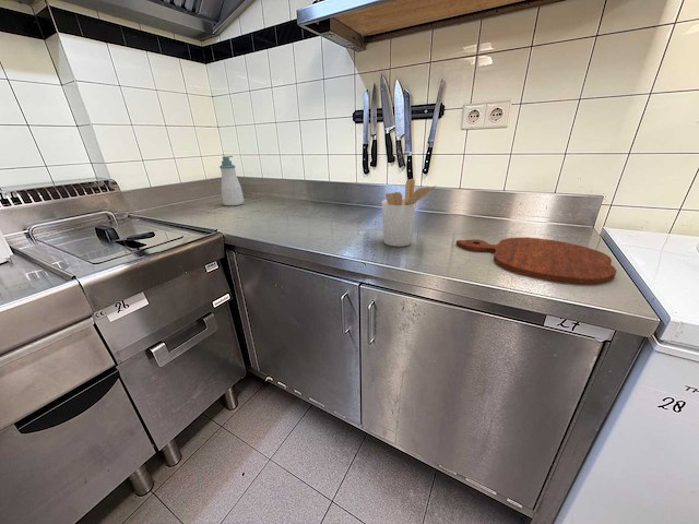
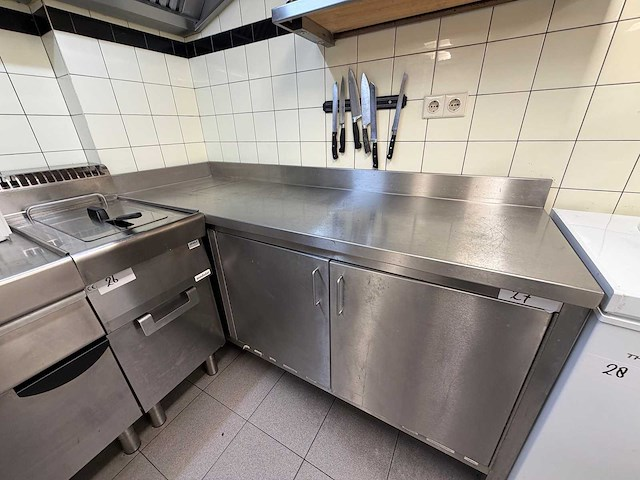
- utensil holder (405, 213)
- soap bottle (229, 180)
- cutting board (525, 252)
